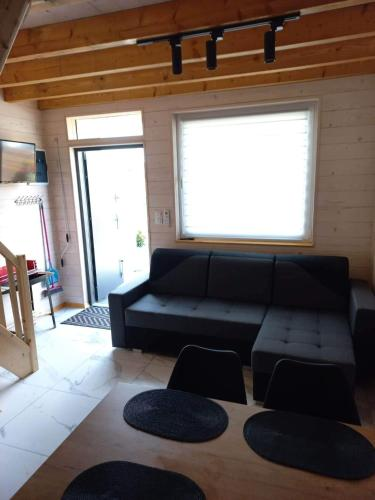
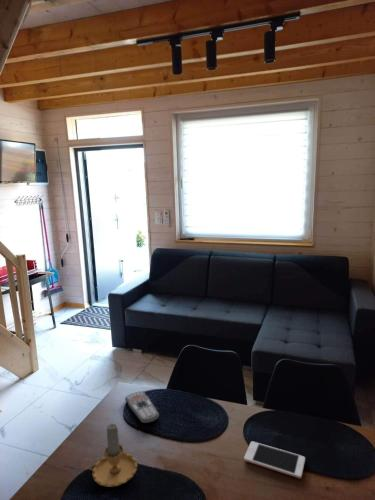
+ remote control (142, 406)
+ cell phone (274, 458)
+ candle (108, 449)
